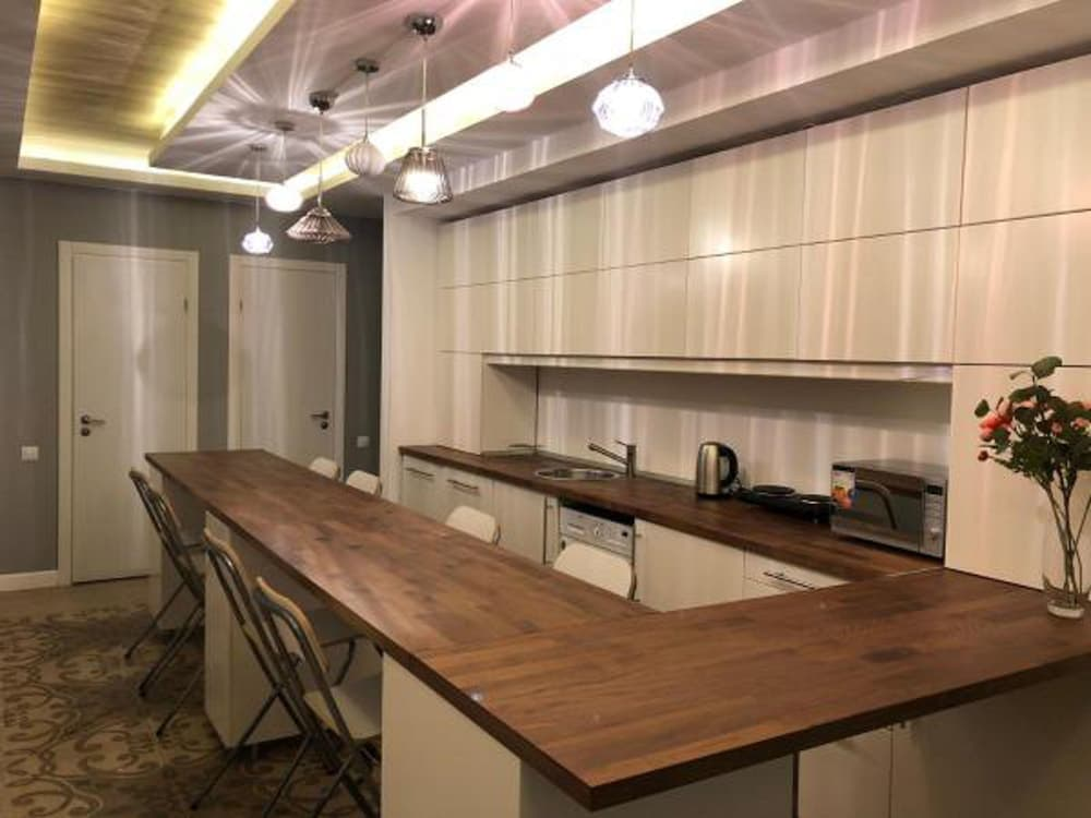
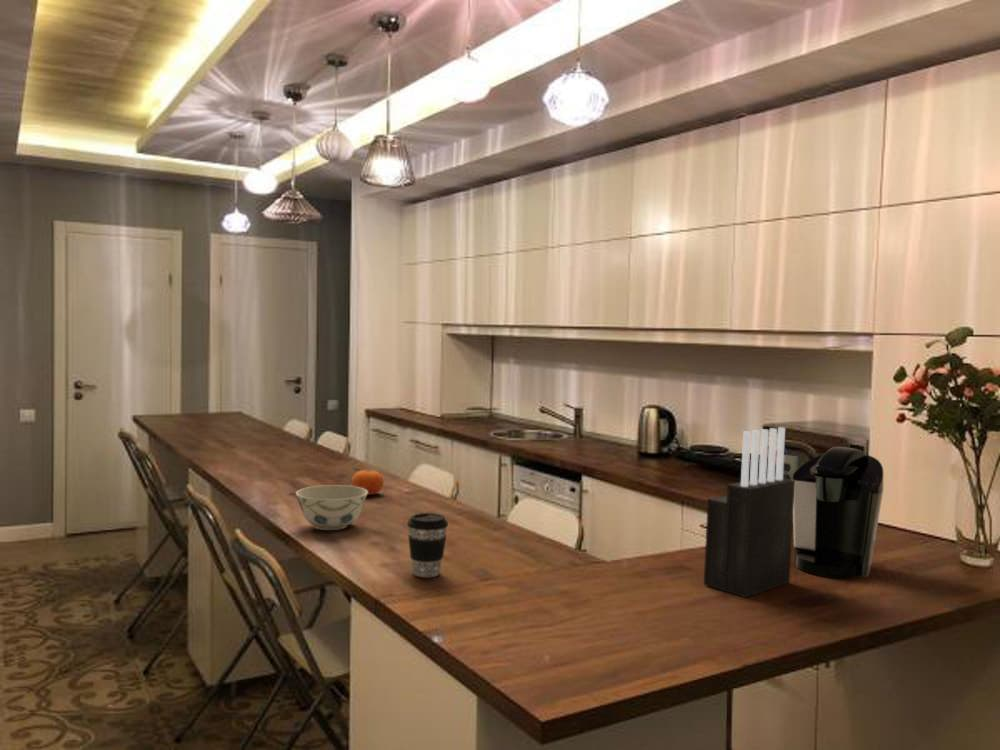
+ bowl (331, 509)
+ coffee cup (427, 545)
+ fruit (367, 482)
+ coffee maker (815, 503)
+ knife block (746, 505)
